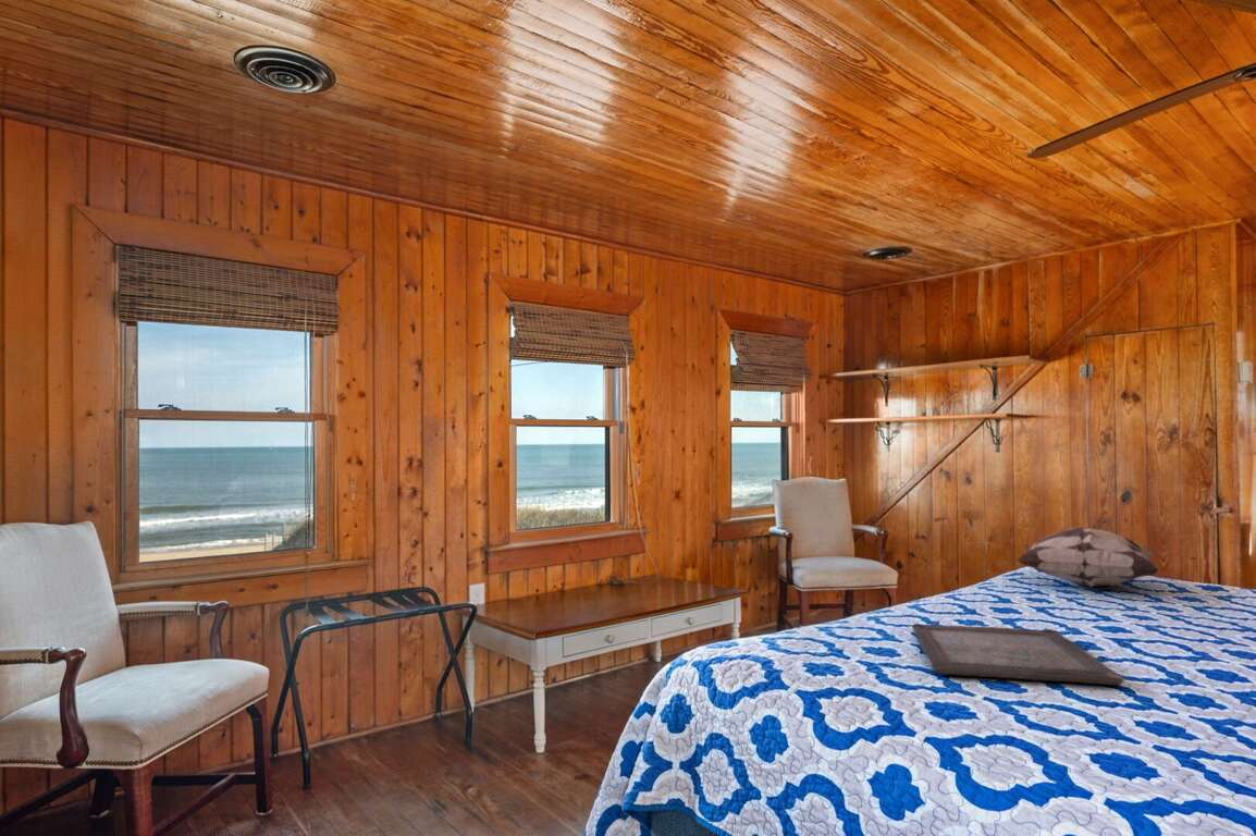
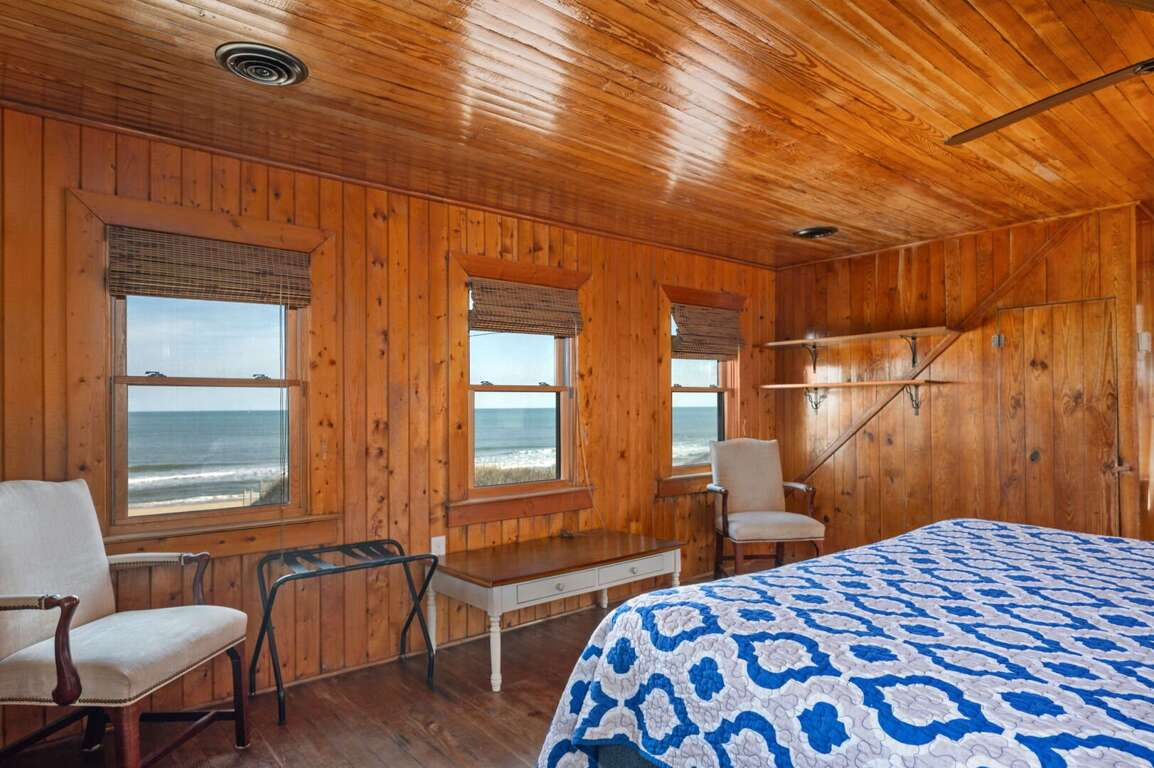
- decorative pillow (1084, 555)
- serving tray (1003, 649)
